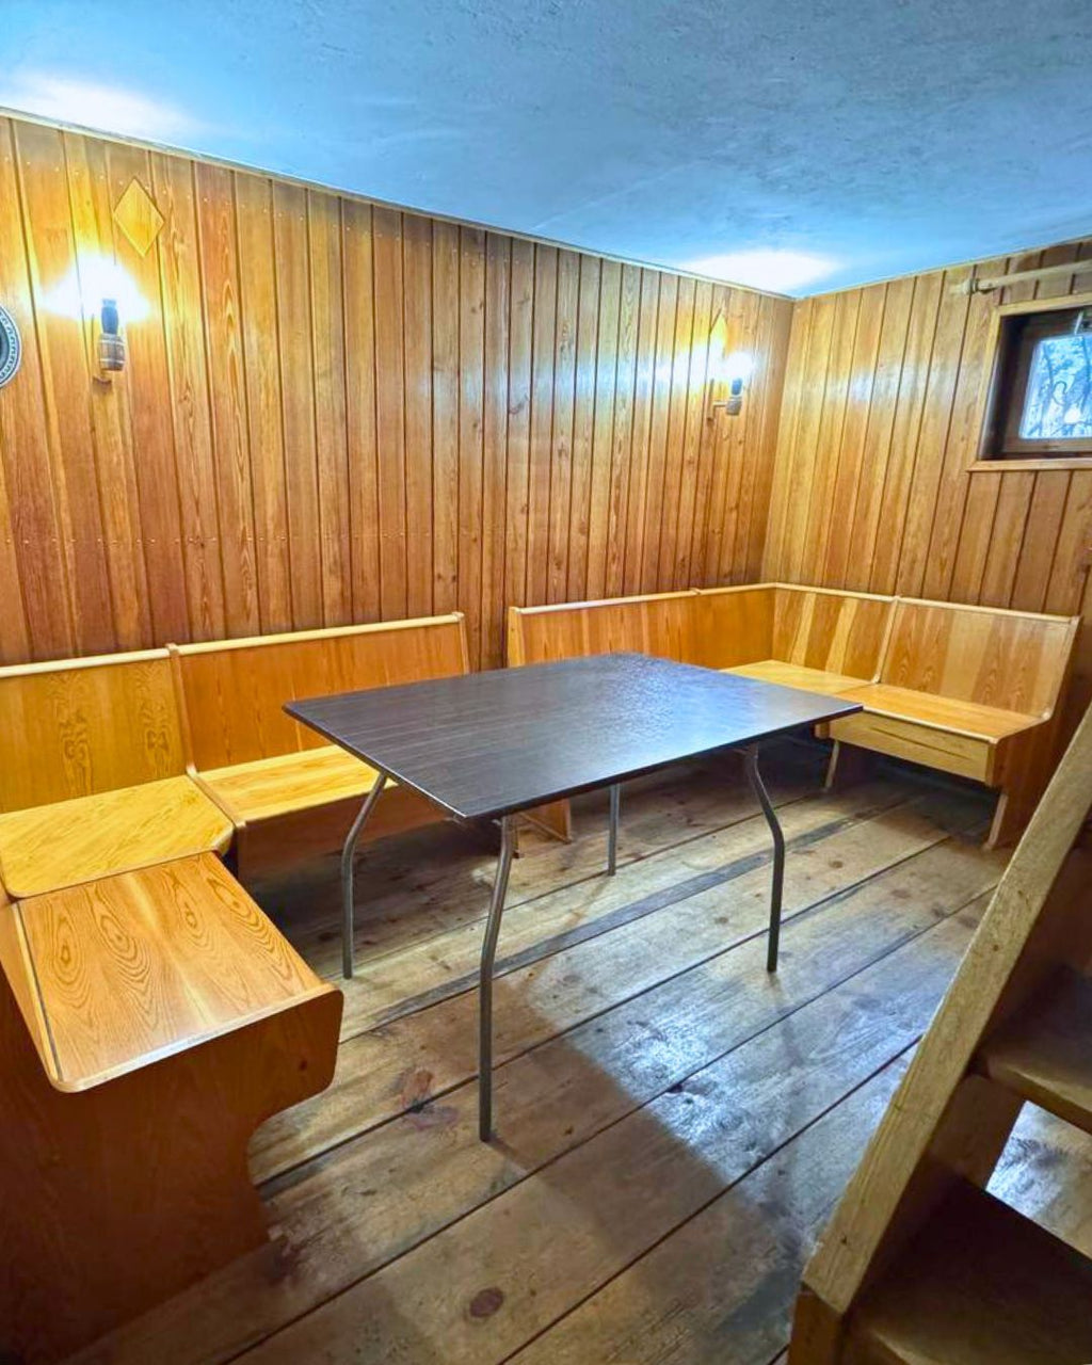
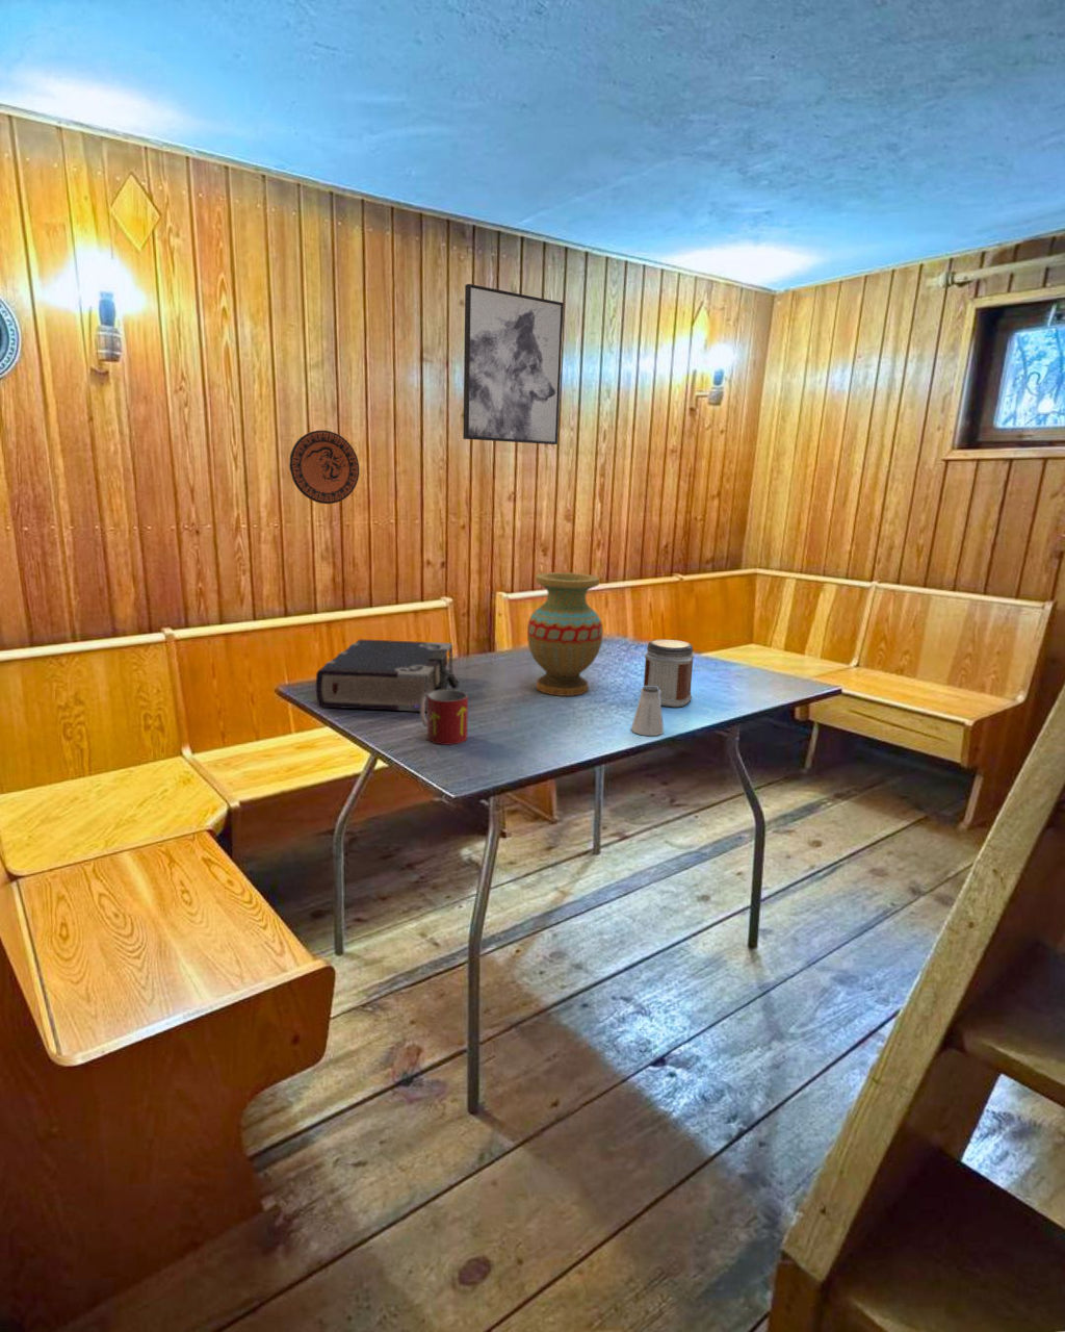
+ book (398, 672)
+ decorative plate (325, 468)
+ vase (565, 634)
+ mug (441, 714)
+ wall art (514, 370)
+ saltshaker (649, 709)
+ jar (667, 671)
